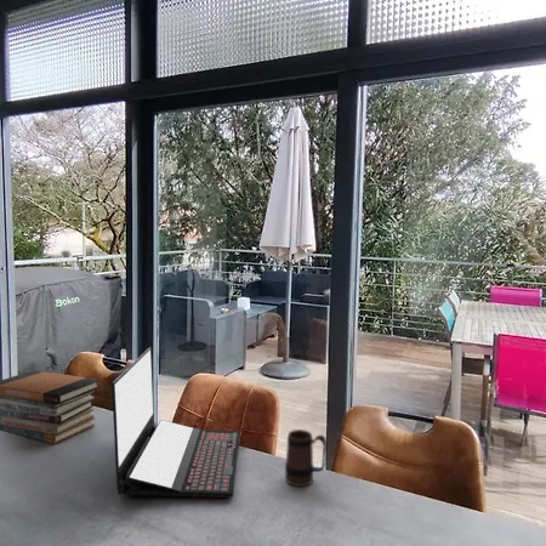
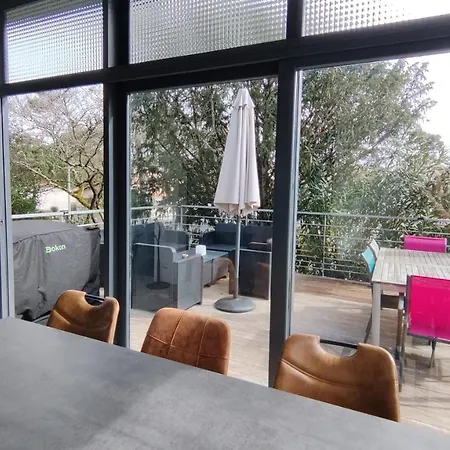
- laptop (182, 425)
- book stack (44, 404)
- mug (306, 457)
